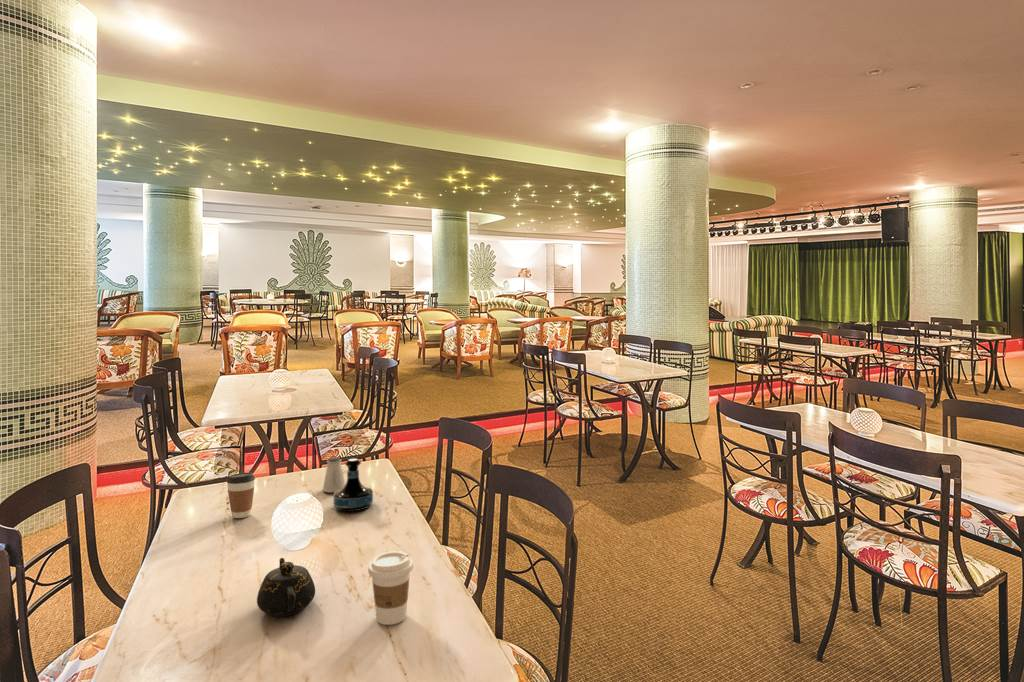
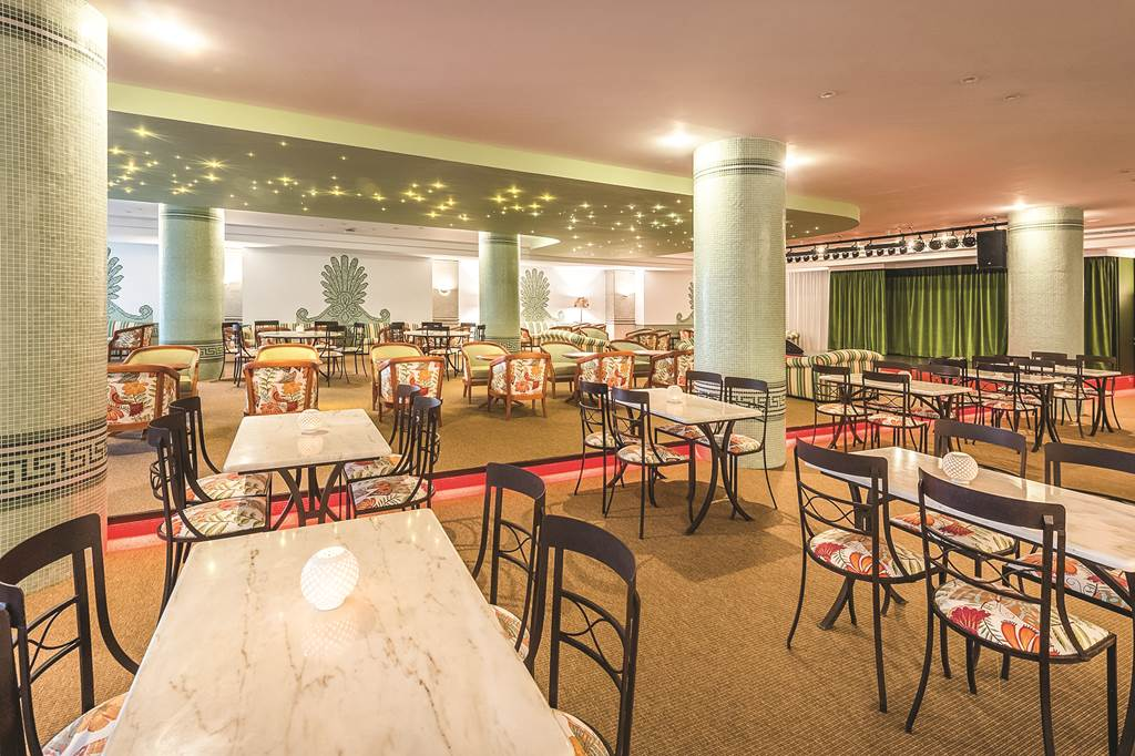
- coffee cup (391, 587)
- teapot (286, 584)
- coffee cup (241, 495)
- saltshaker (334, 473)
- tequila bottle (353, 482)
